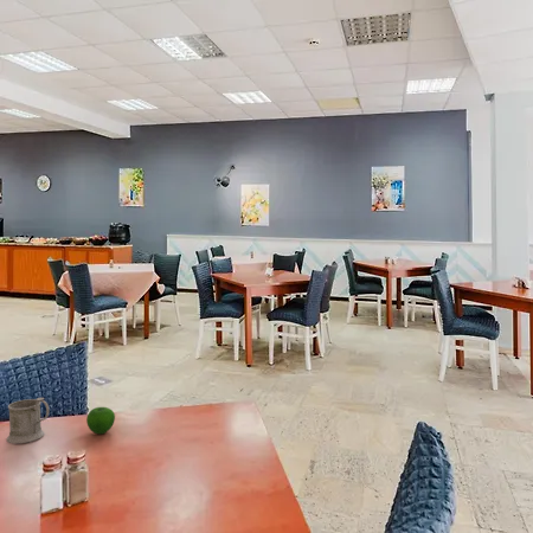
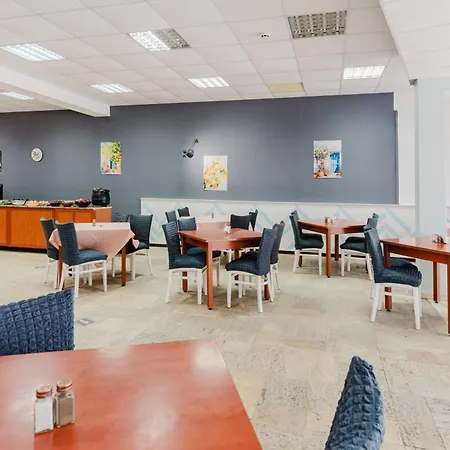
- mug (30, 417)
- apple (101, 420)
